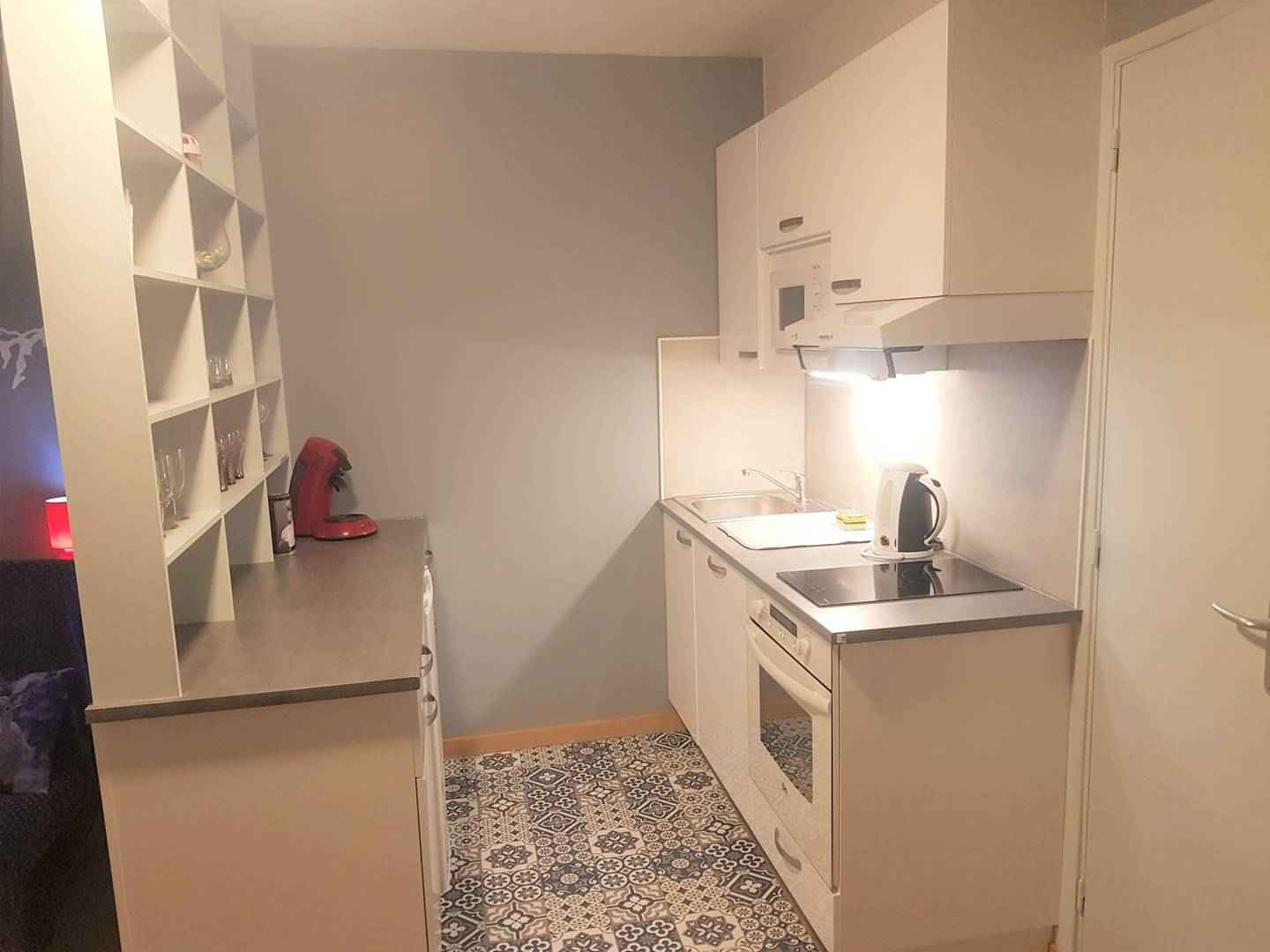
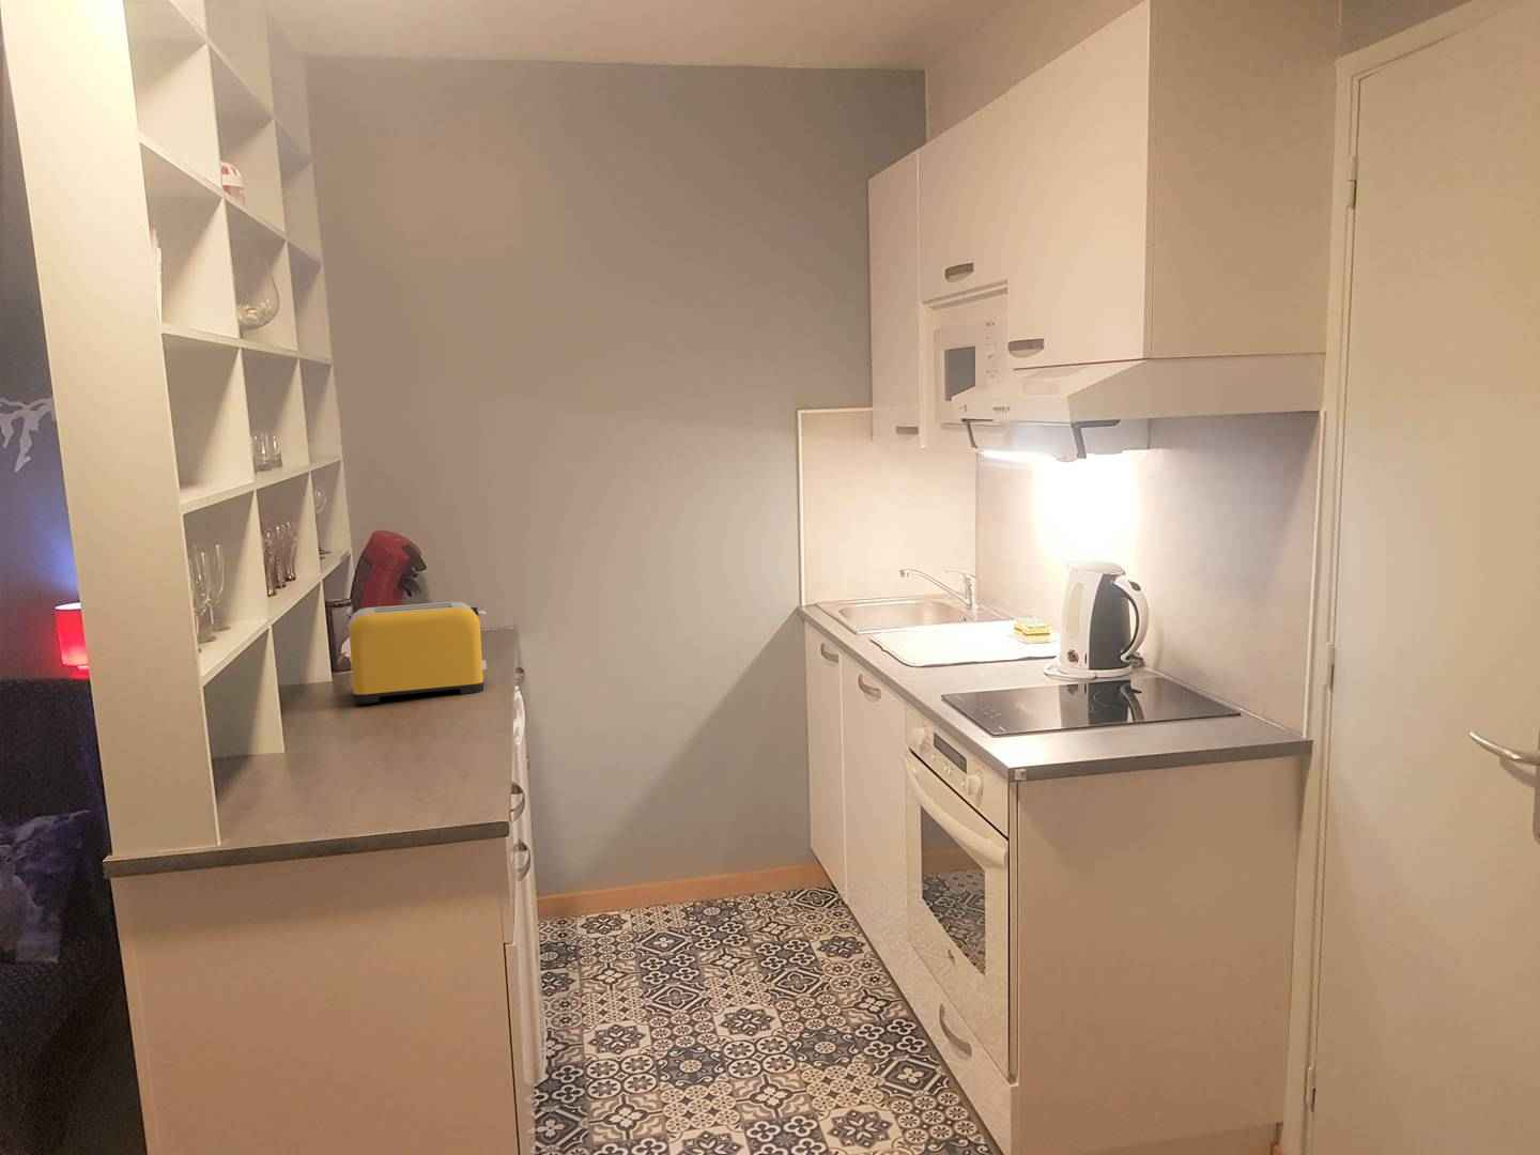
+ toaster (420, 648)
